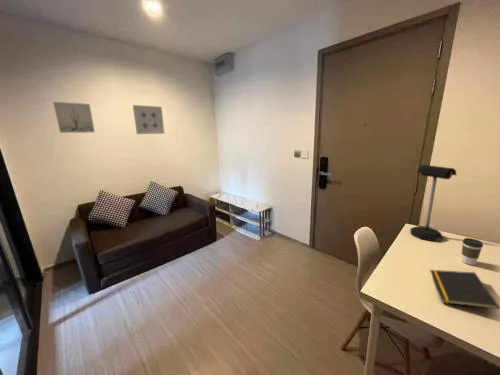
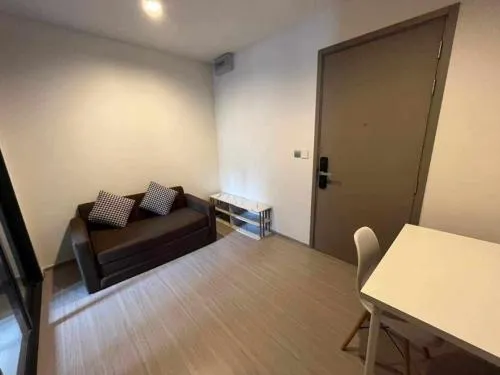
- coffee cup (470, 251)
- wall art (149, 120)
- mailbox (430, 202)
- wall art (75, 118)
- notepad (459, 286)
